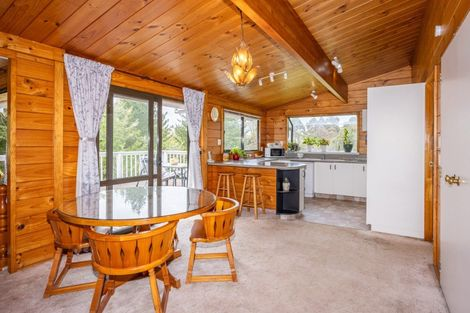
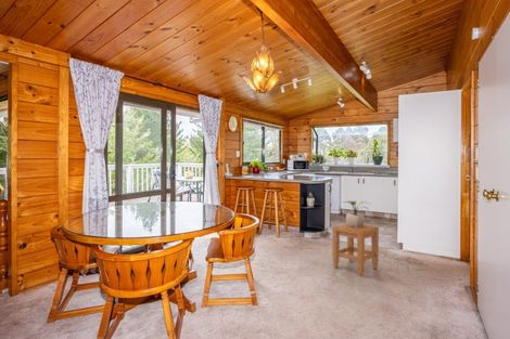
+ stool (355, 247)
+ potted plant (353, 212)
